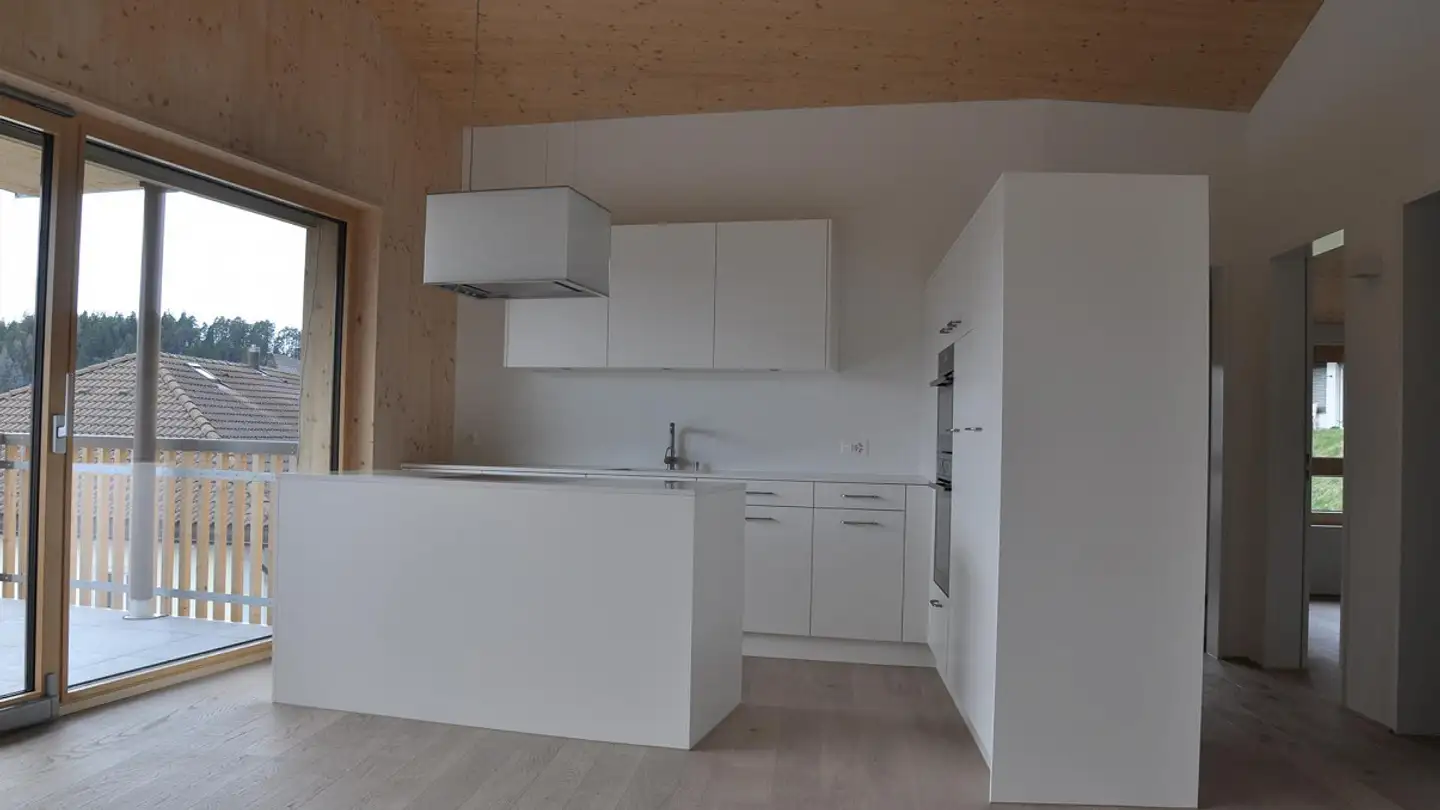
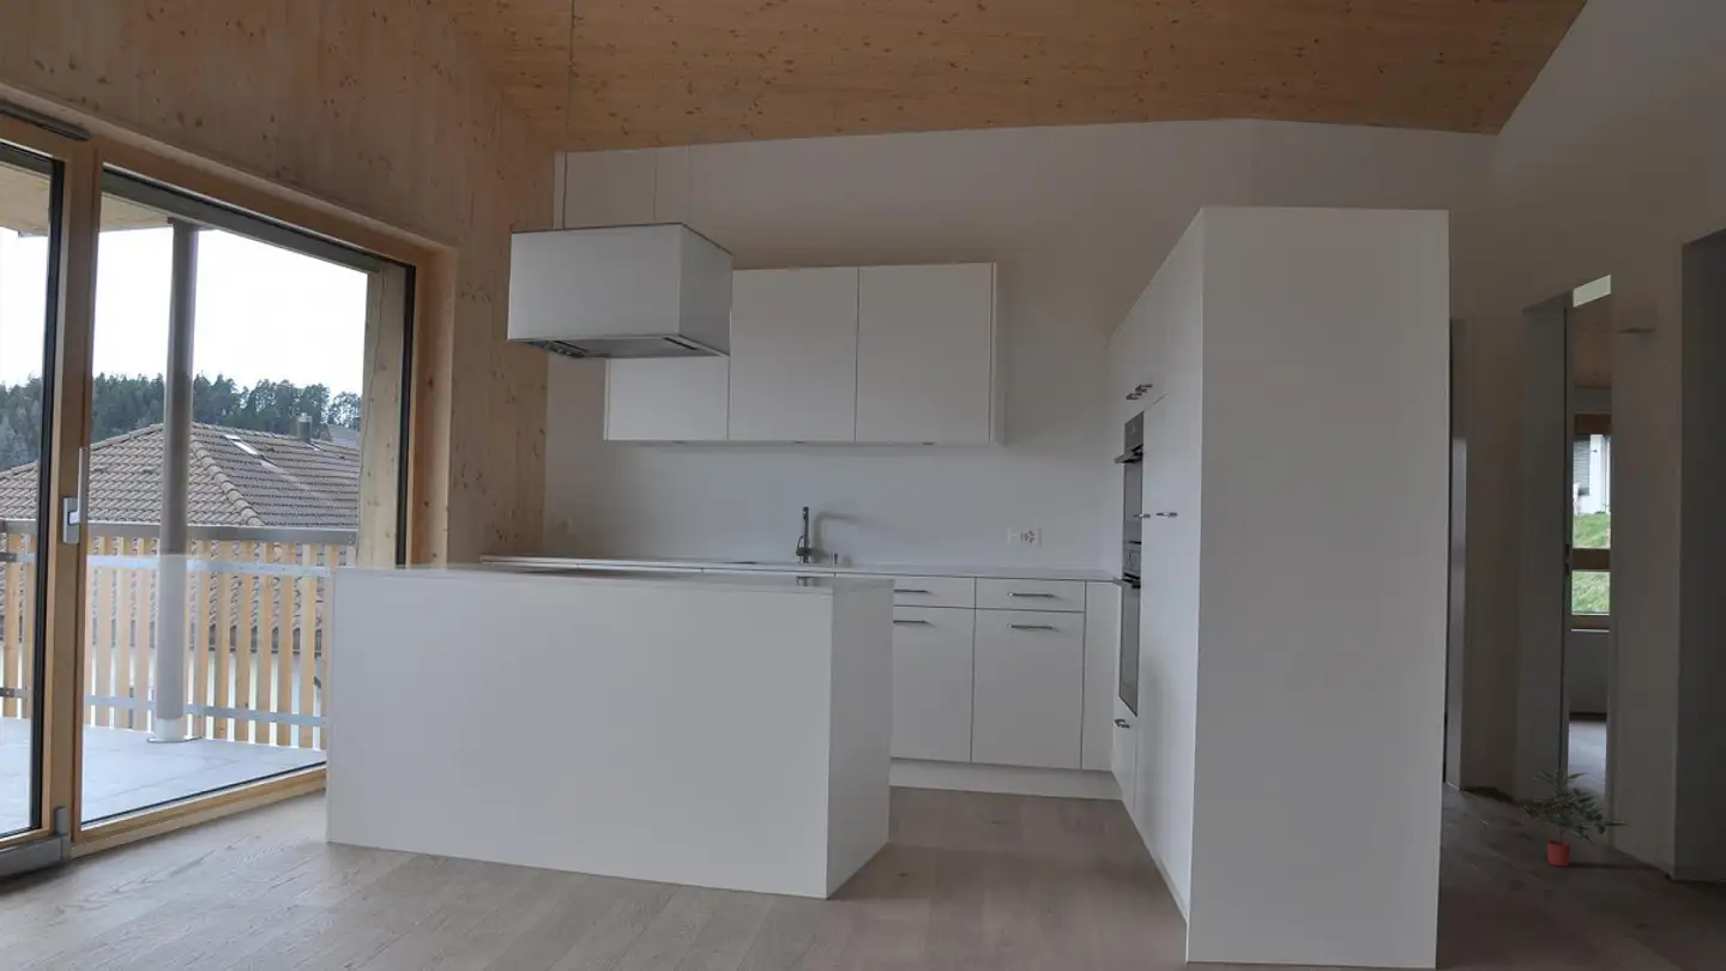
+ potted plant (1576, 821)
